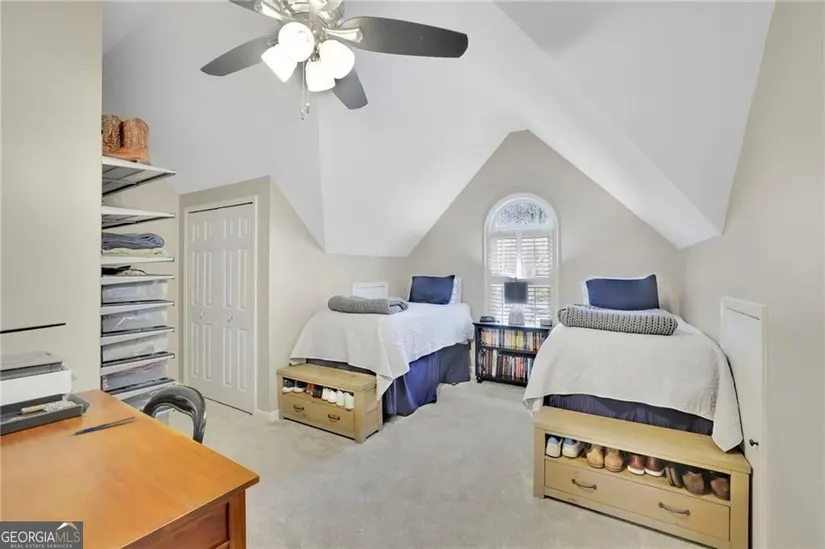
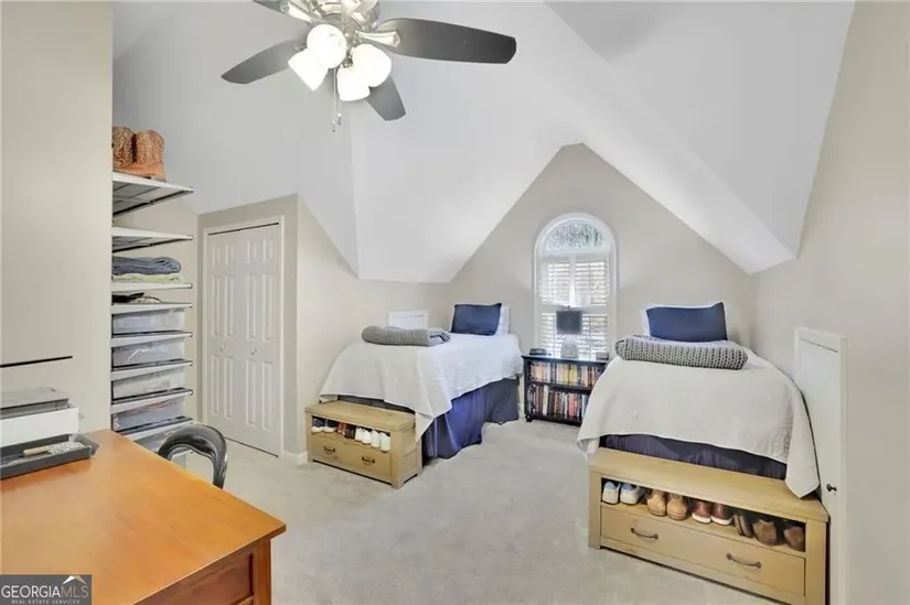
- pen (107, 424)
